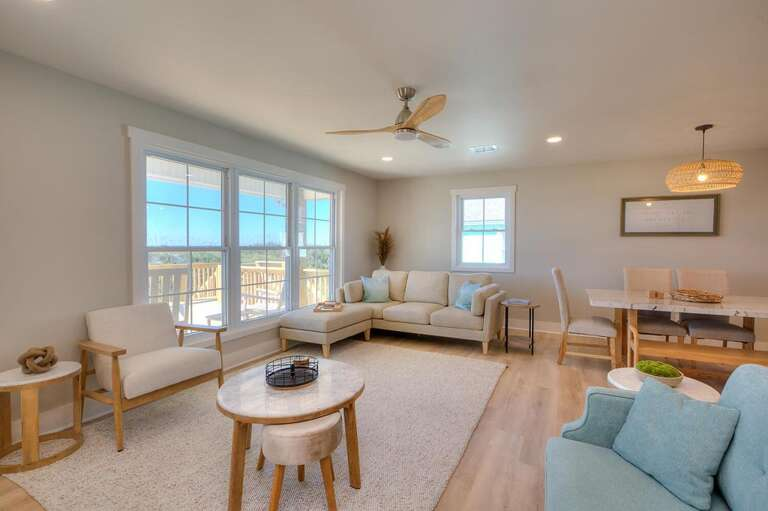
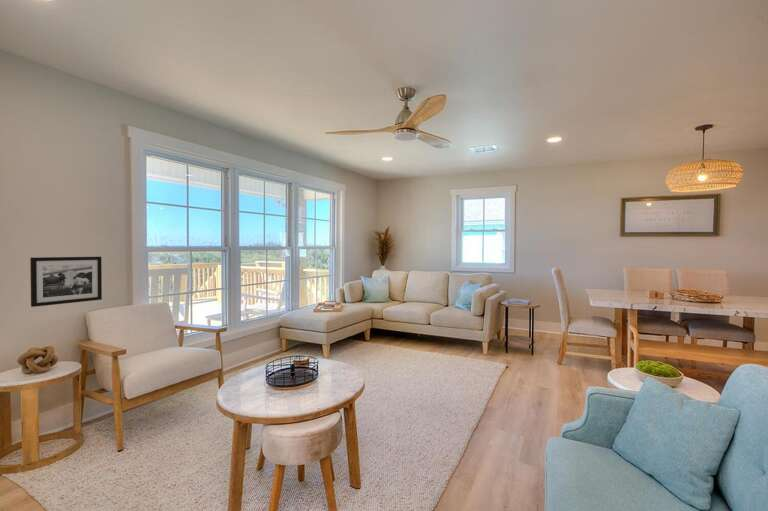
+ picture frame (68, 280)
